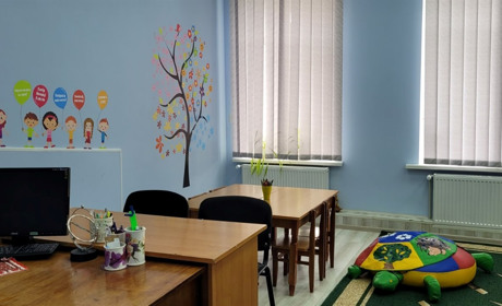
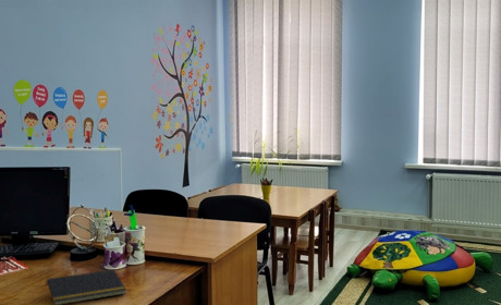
+ notepad (86, 285)
